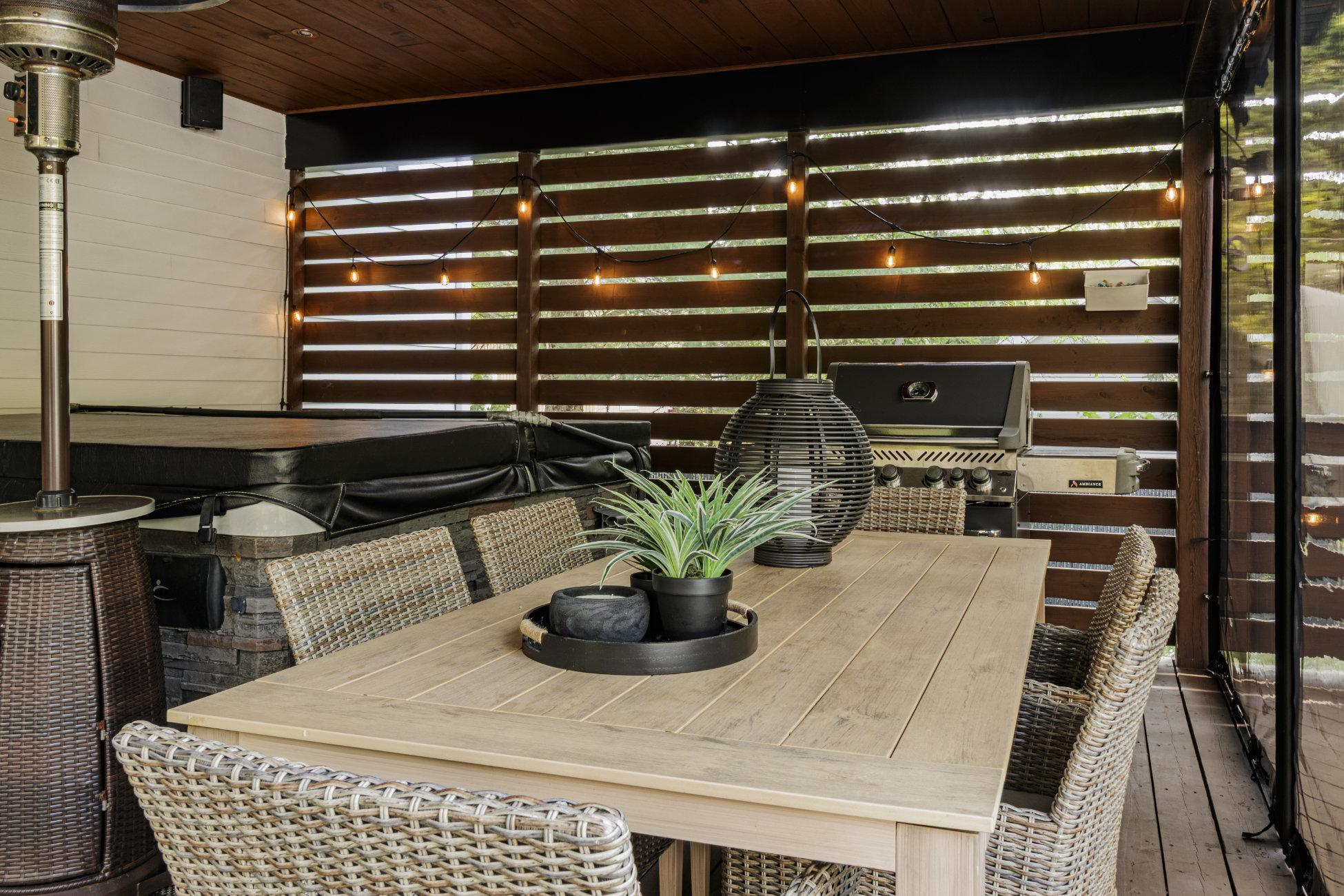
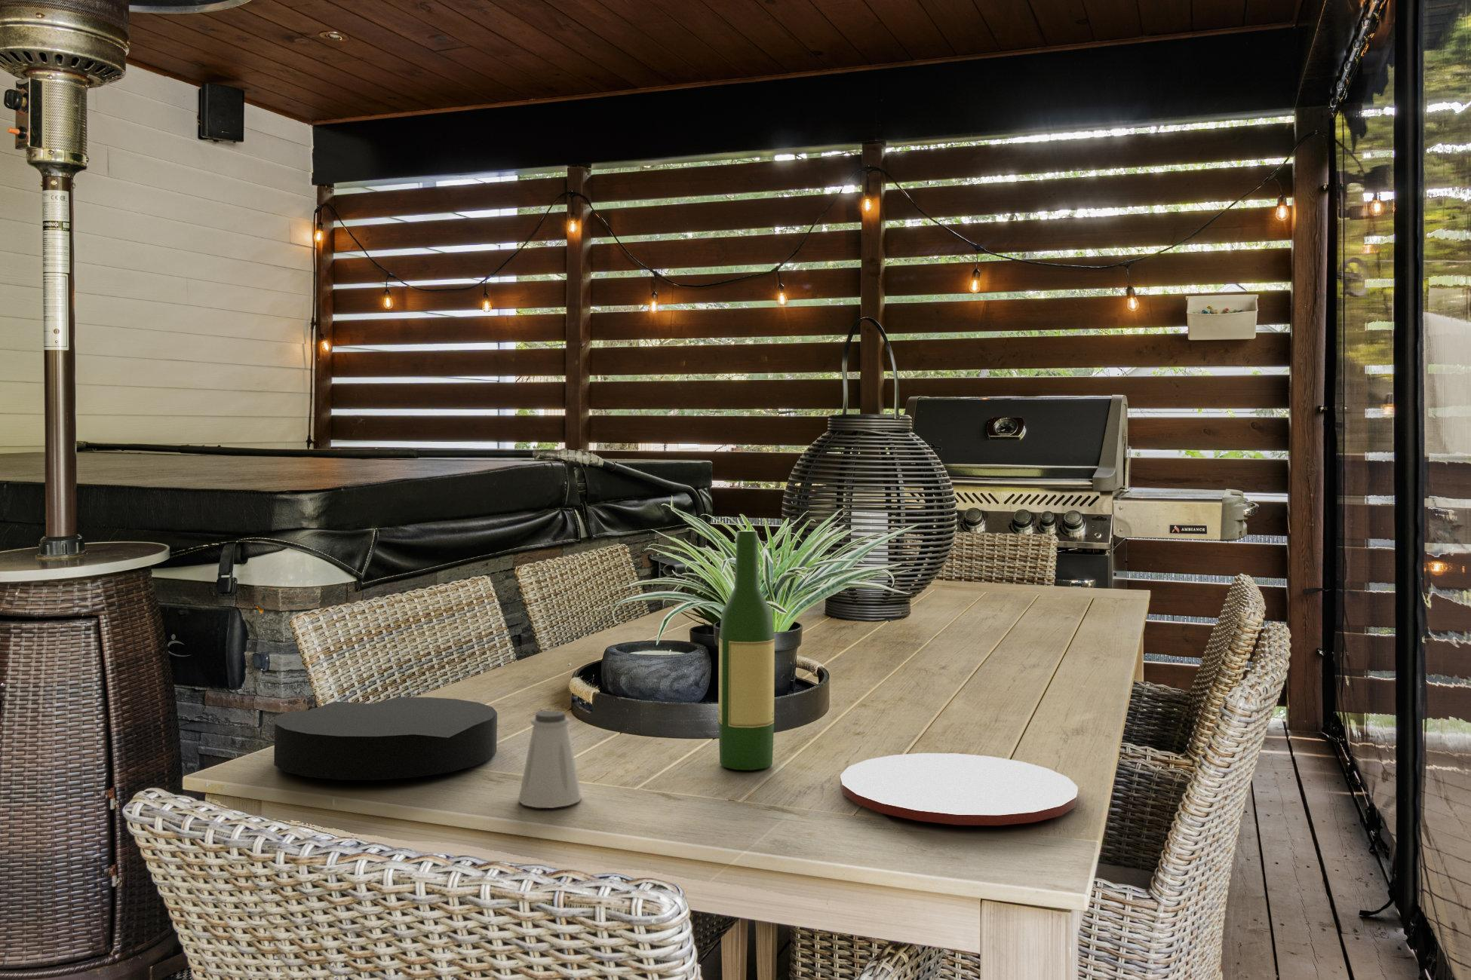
+ plate (957, 785)
+ plate (387, 734)
+ wine bottle (746, 646)
+ saltshaker (549, 756)
